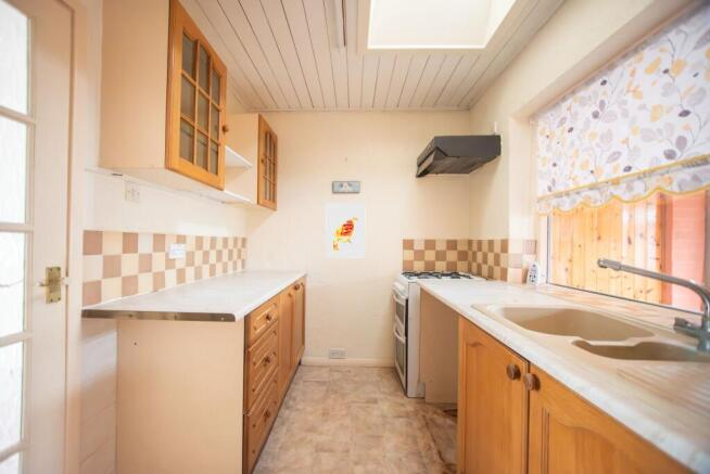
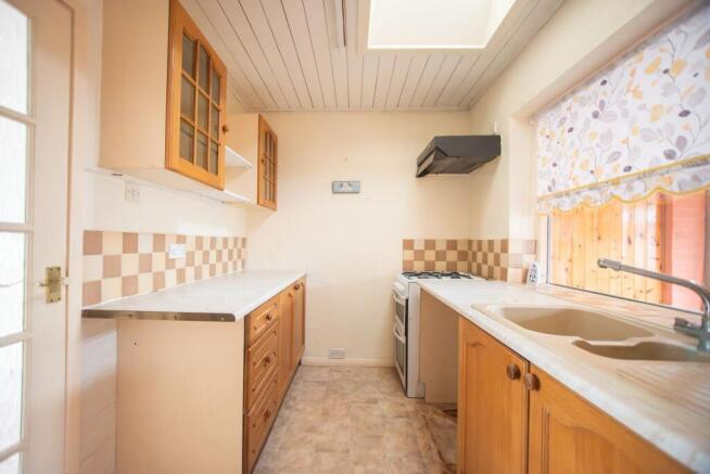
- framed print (345, 230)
